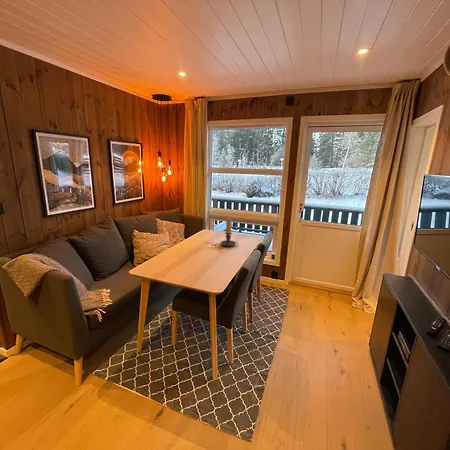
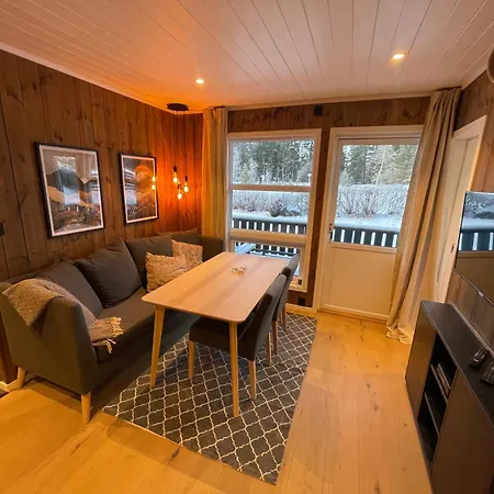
- candle holder (229, 231)
